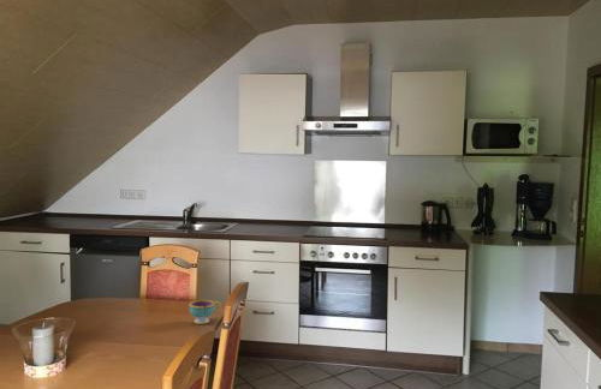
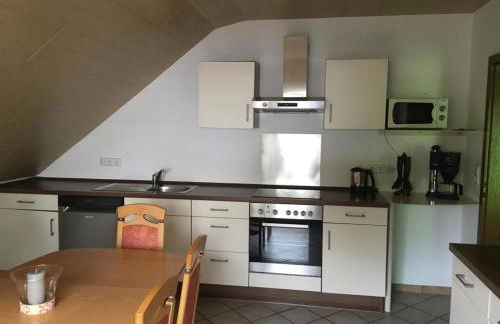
- teacup (203, 312)
